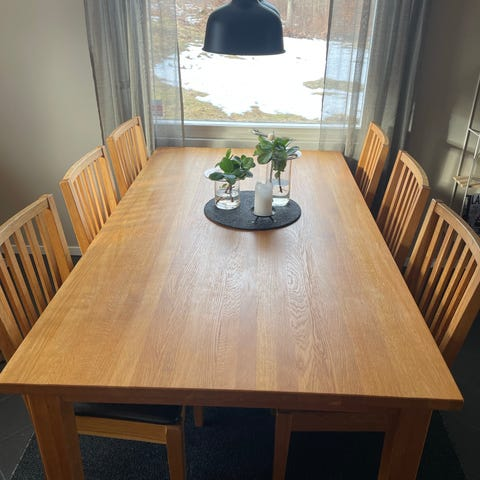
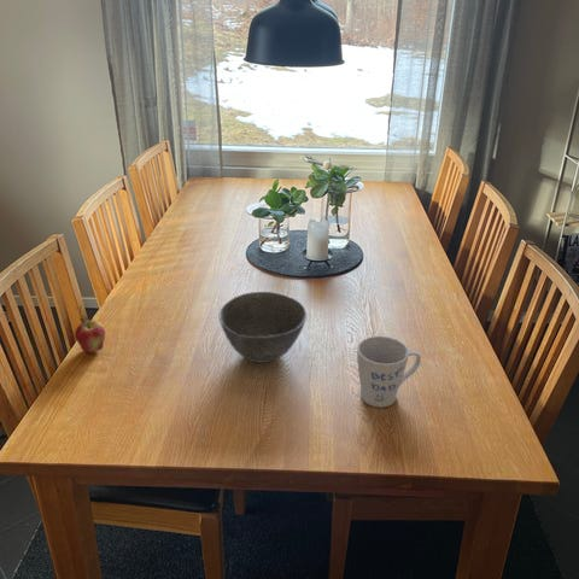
+ mug (387, 372)
+ bowl (263, 334)
+ fruit (89, 332)
